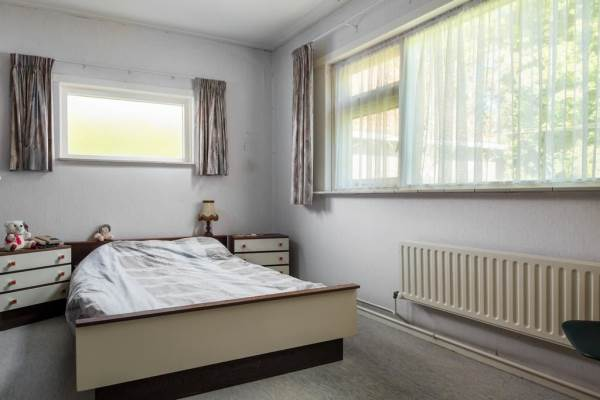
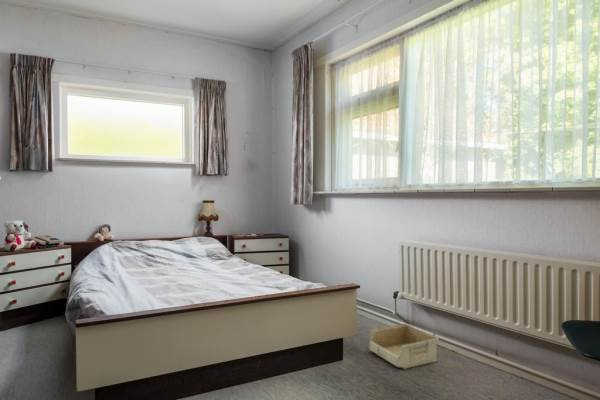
+ storage bin (402, 344)
